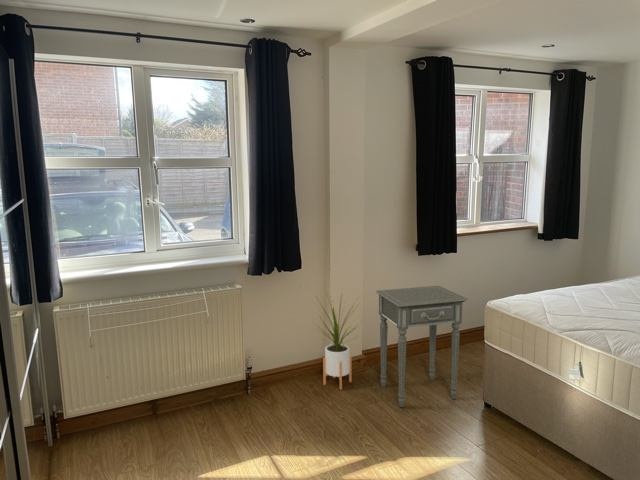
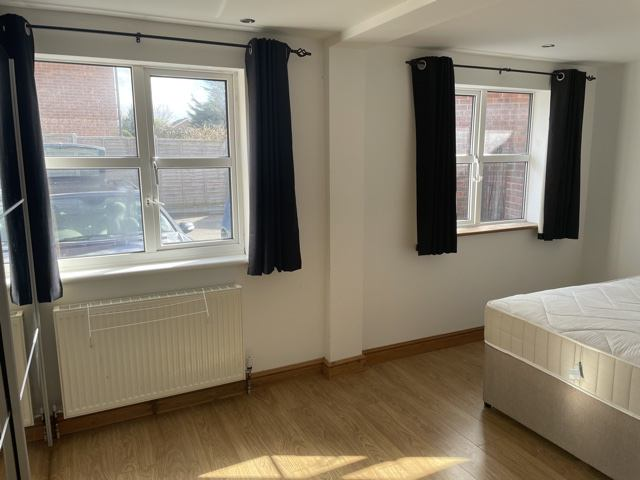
- house plant (337, 336)
- side table (429, 342)
